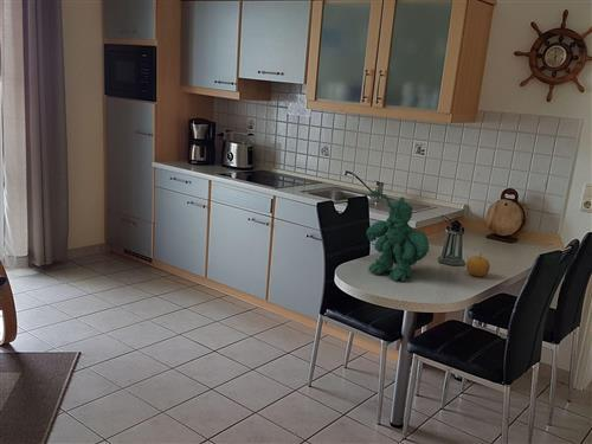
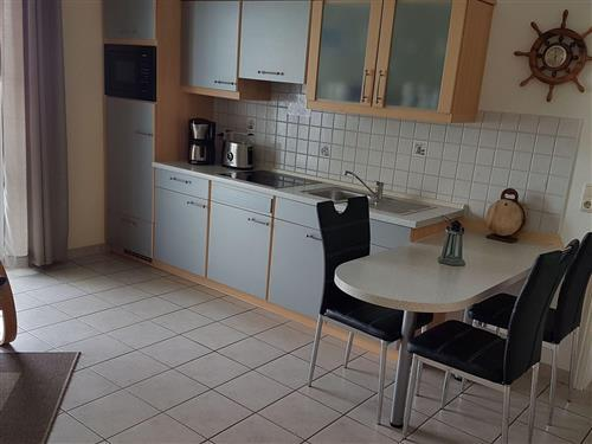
- fruit (478, 264)
- plant (400, 232)
